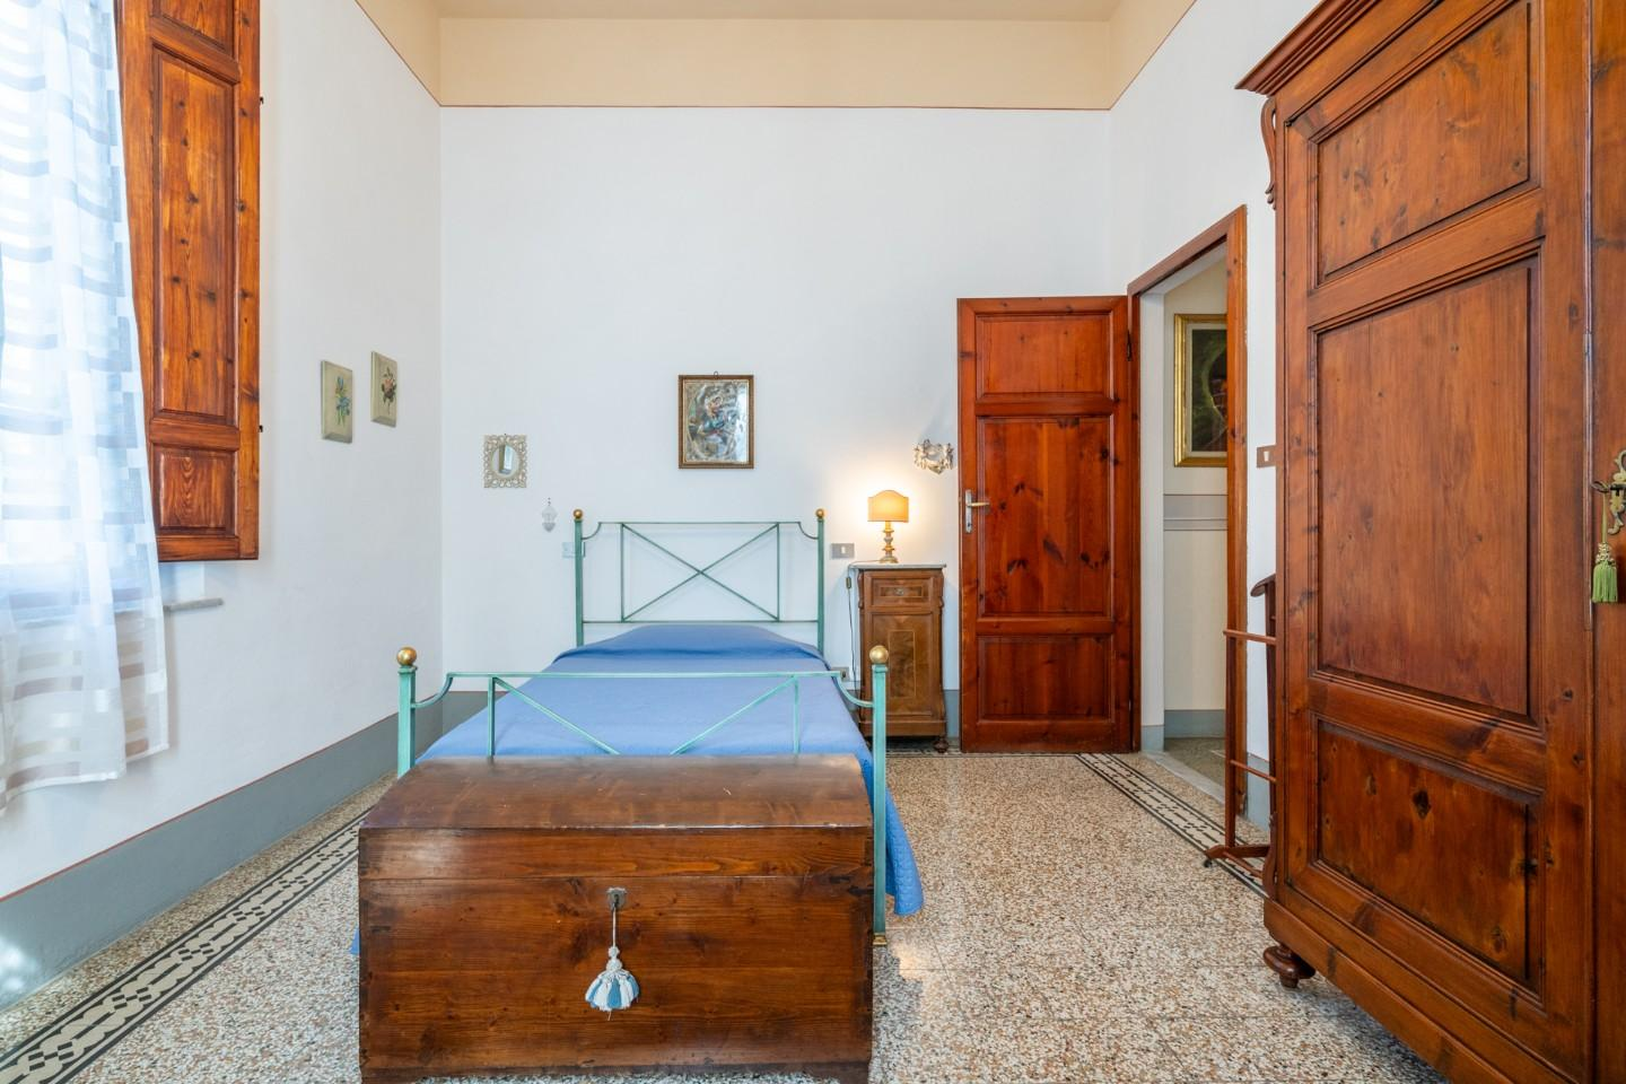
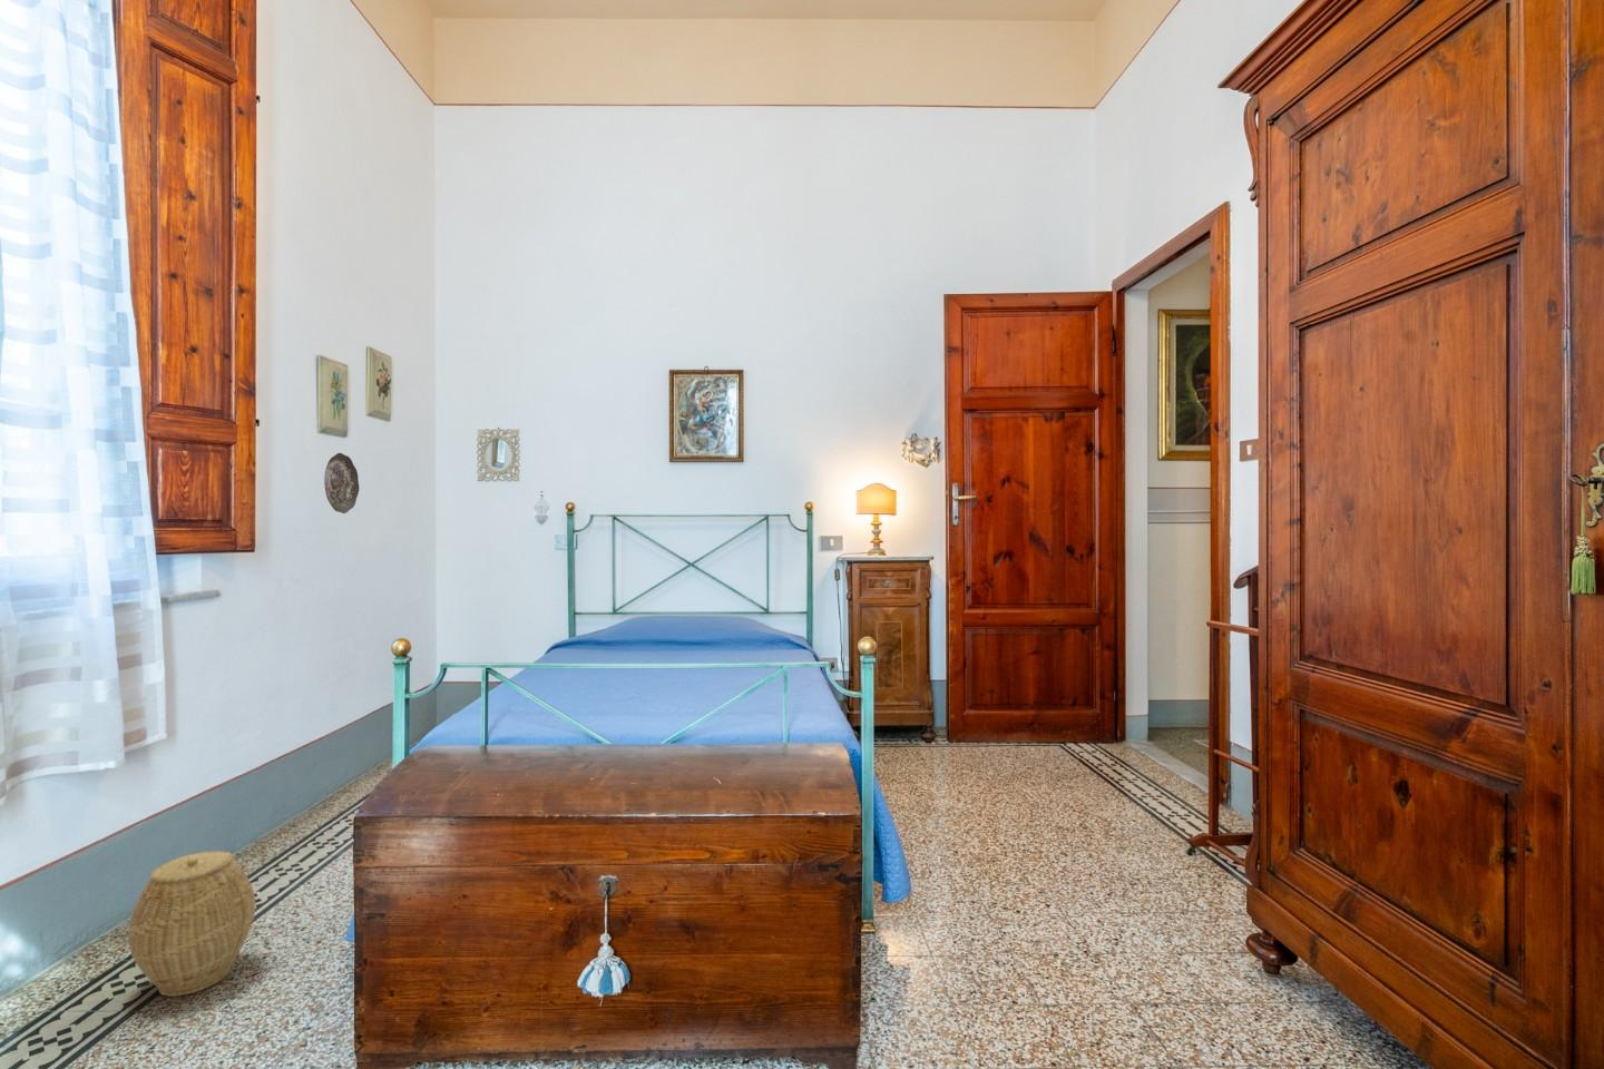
+ decorative plate (339, 483)
+ woven basket (193, 917)
